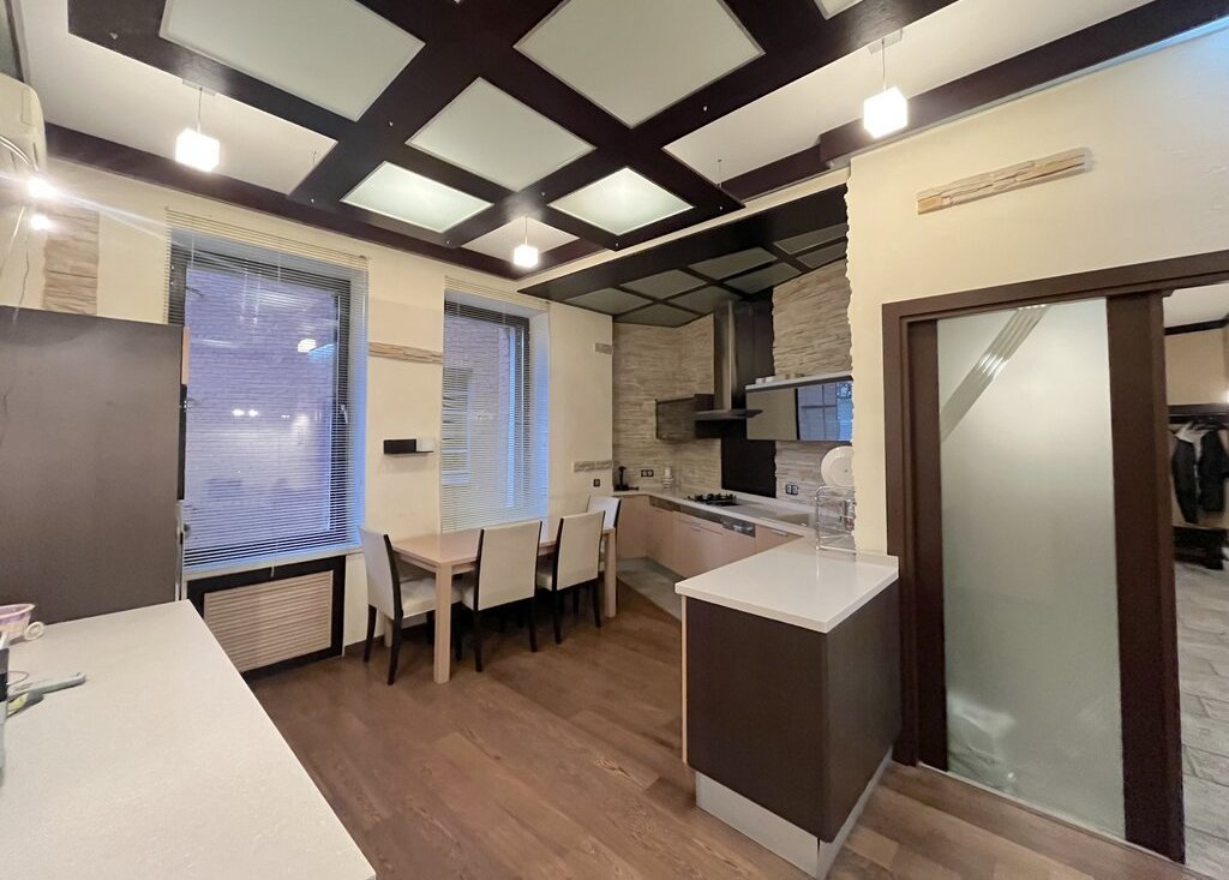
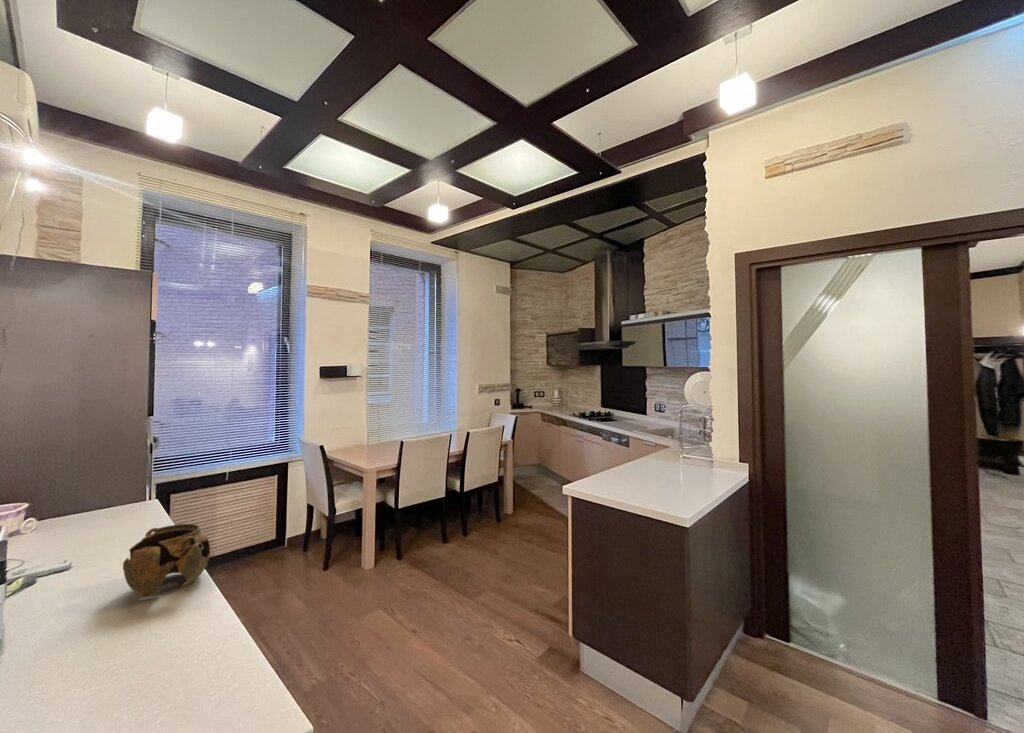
+ teapot (172, 559)
